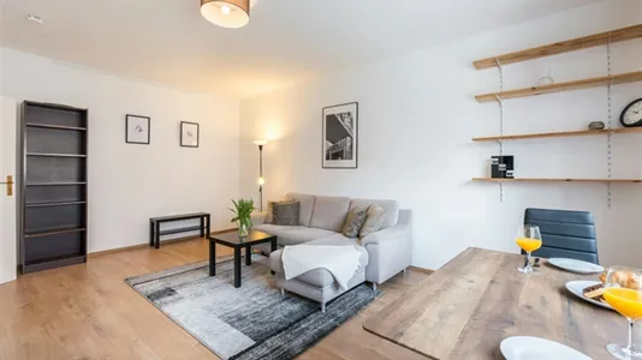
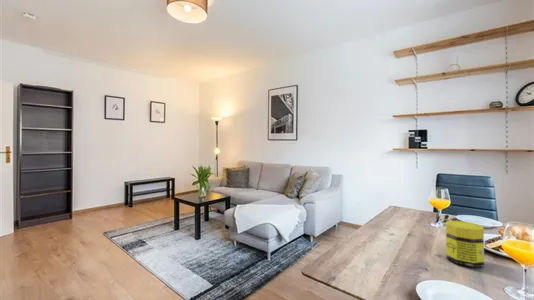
+ jar (464, 243)
